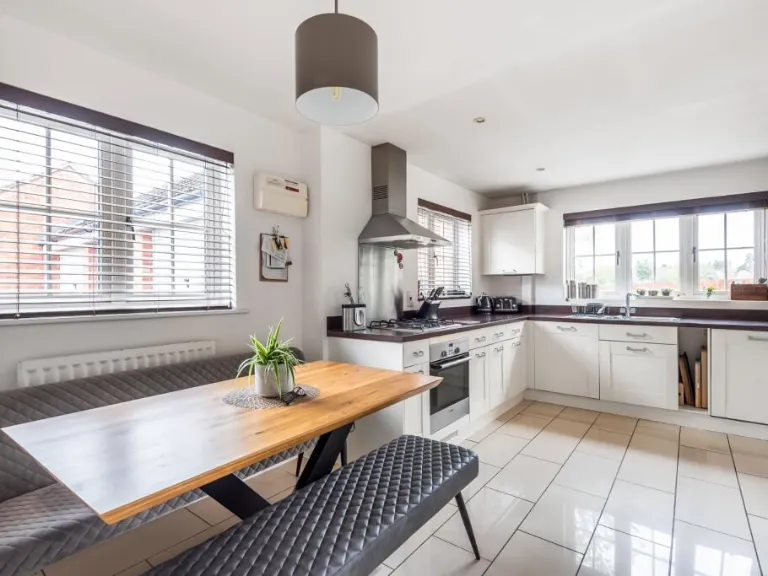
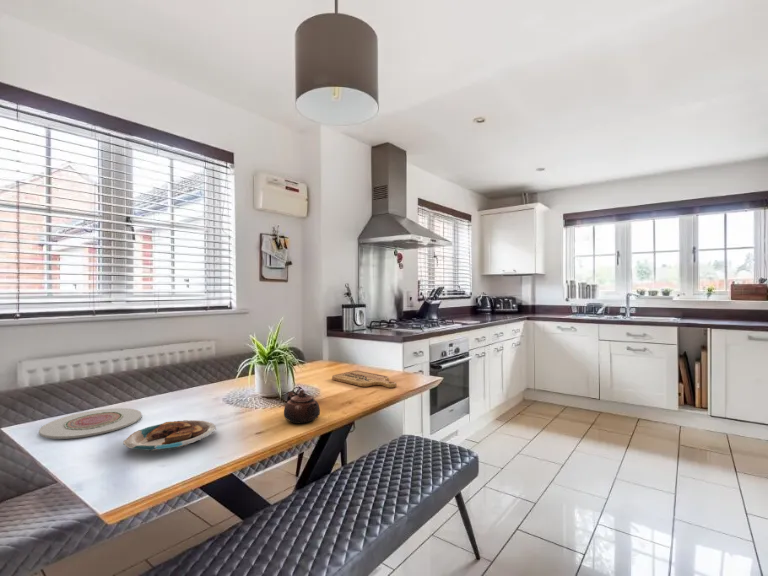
+ cutting board (367, 379)
+ teapot (301, 404)
+ plate (170, 434)
+ plate (93, 421)
